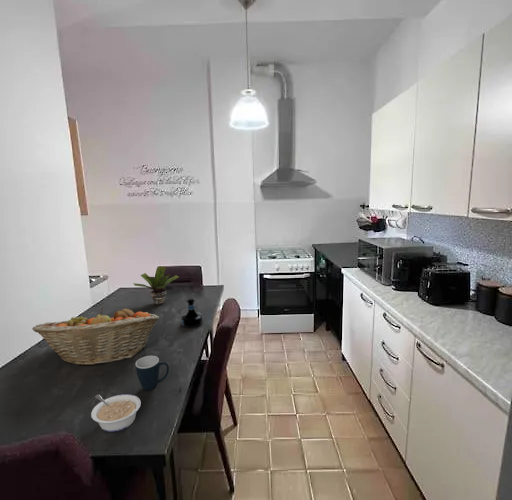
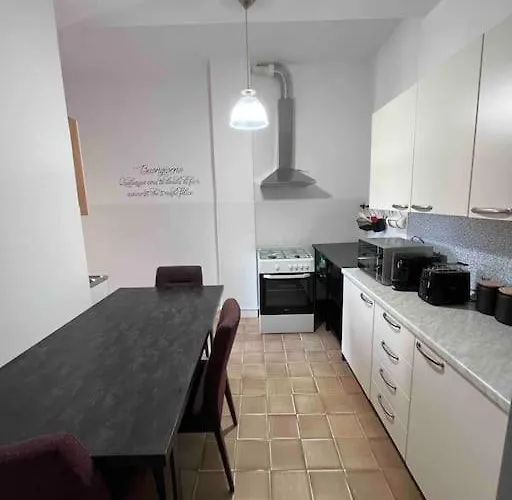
- legume (115, 413)
- mug (153, 373)
- tequila bottle (191, 311)
- potted plant (157, 286)
- fruit basket (100, 329)
